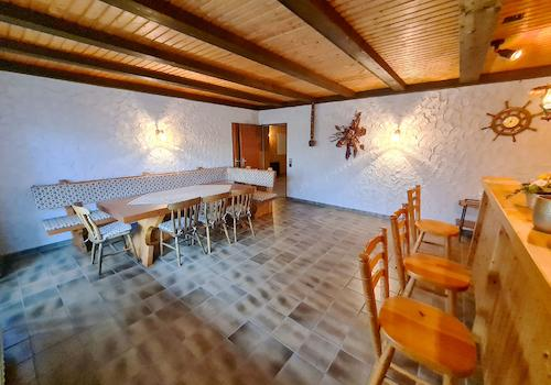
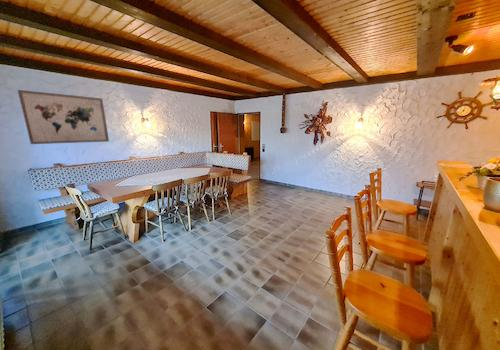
+ wall art (69, 119)
